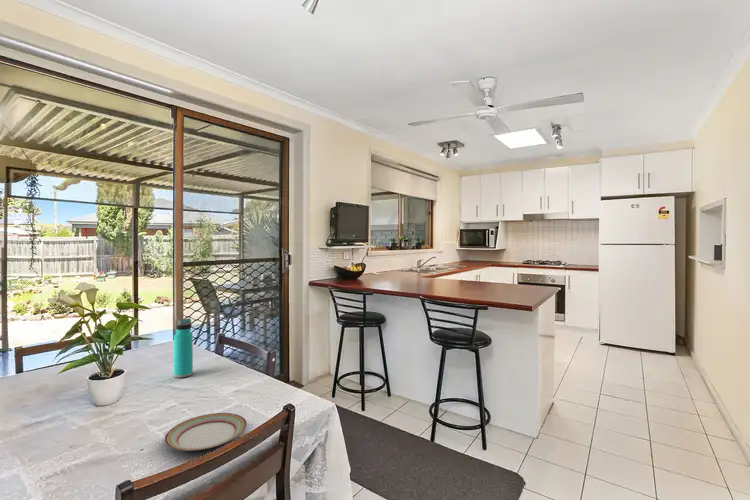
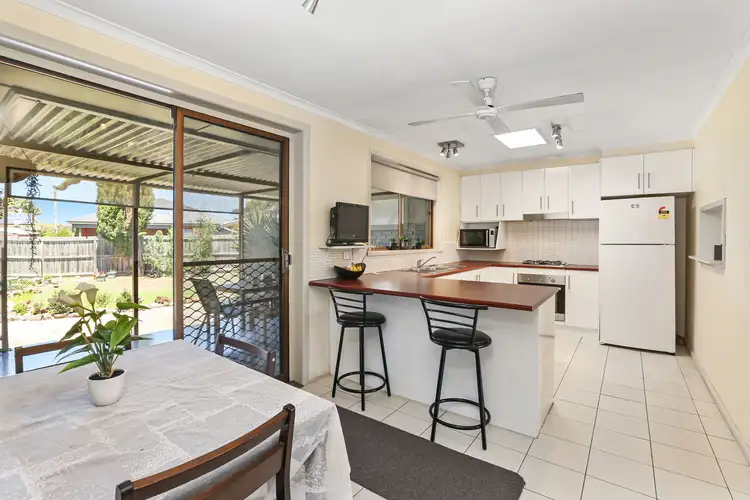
- plate (207, 432)
- water bottle (183, 347)
